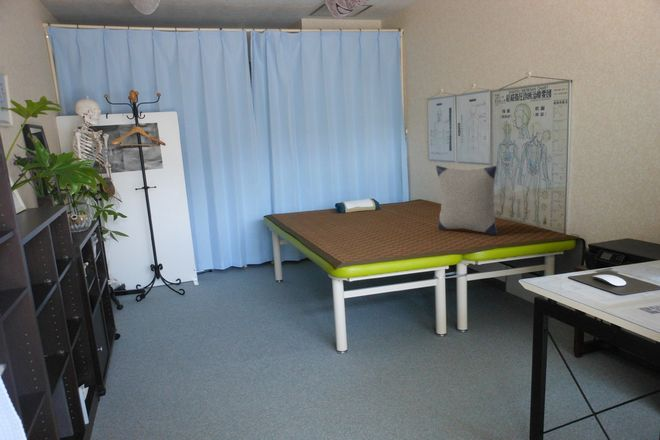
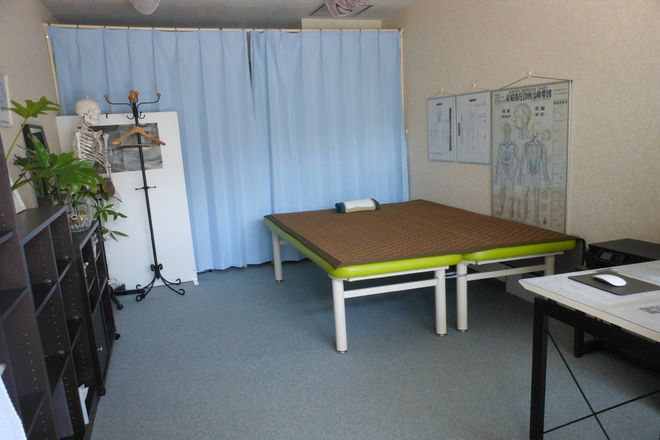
- pillow (465, 199)
